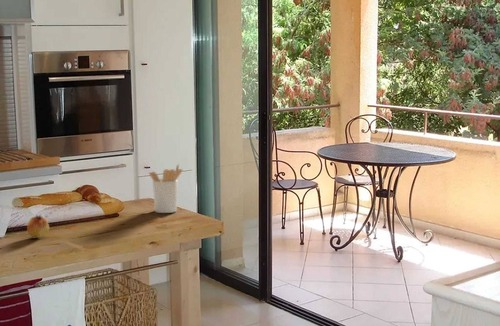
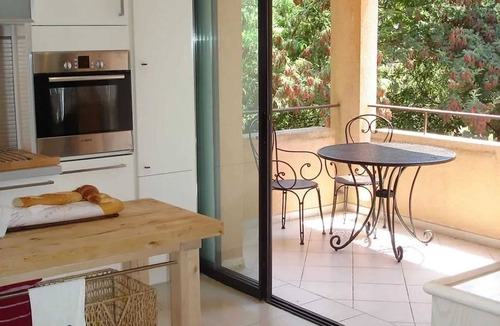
- fruit (38, 225)
- utensil holder (168, 188)
